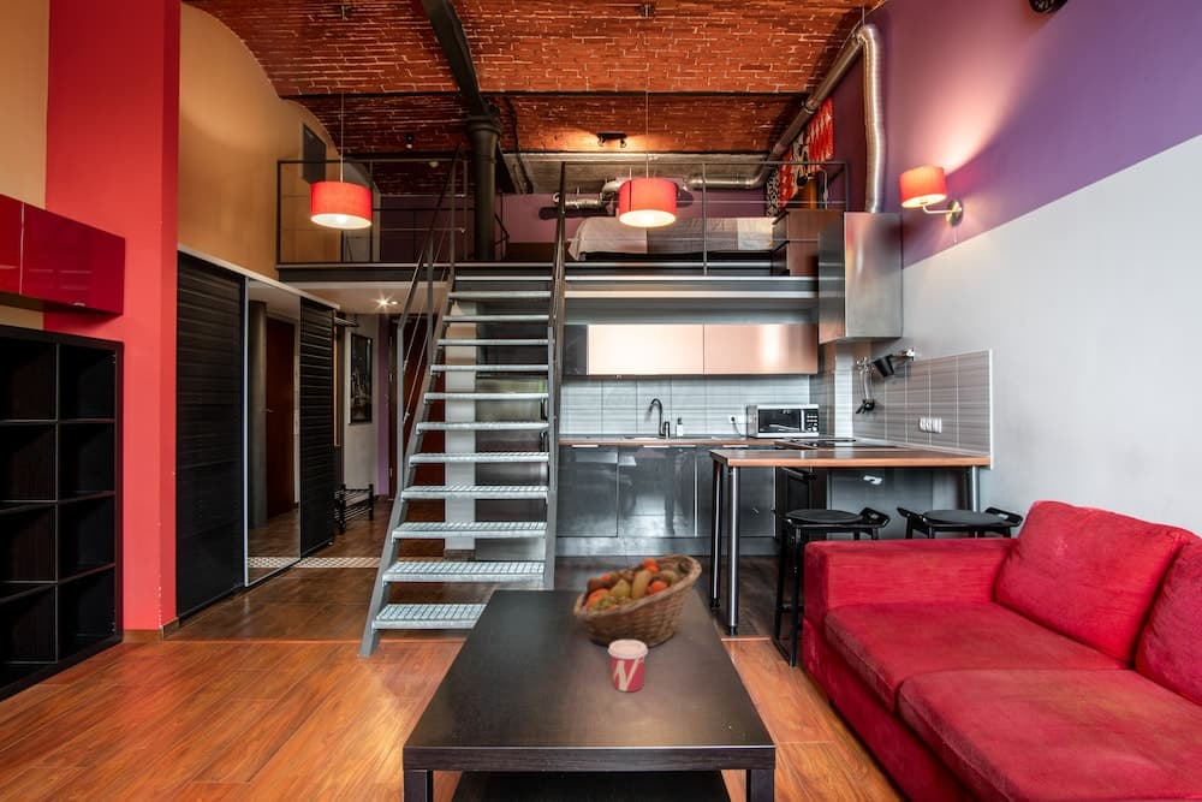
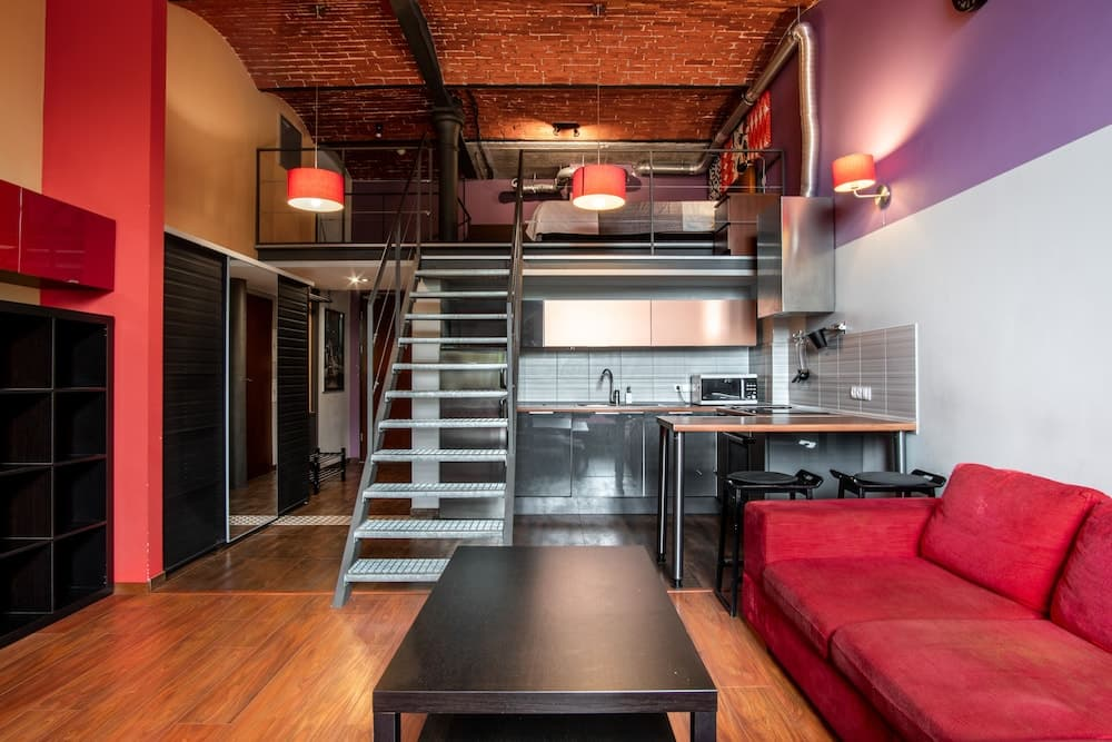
- fruit basket (637, 595)
- cup (627, 665)
